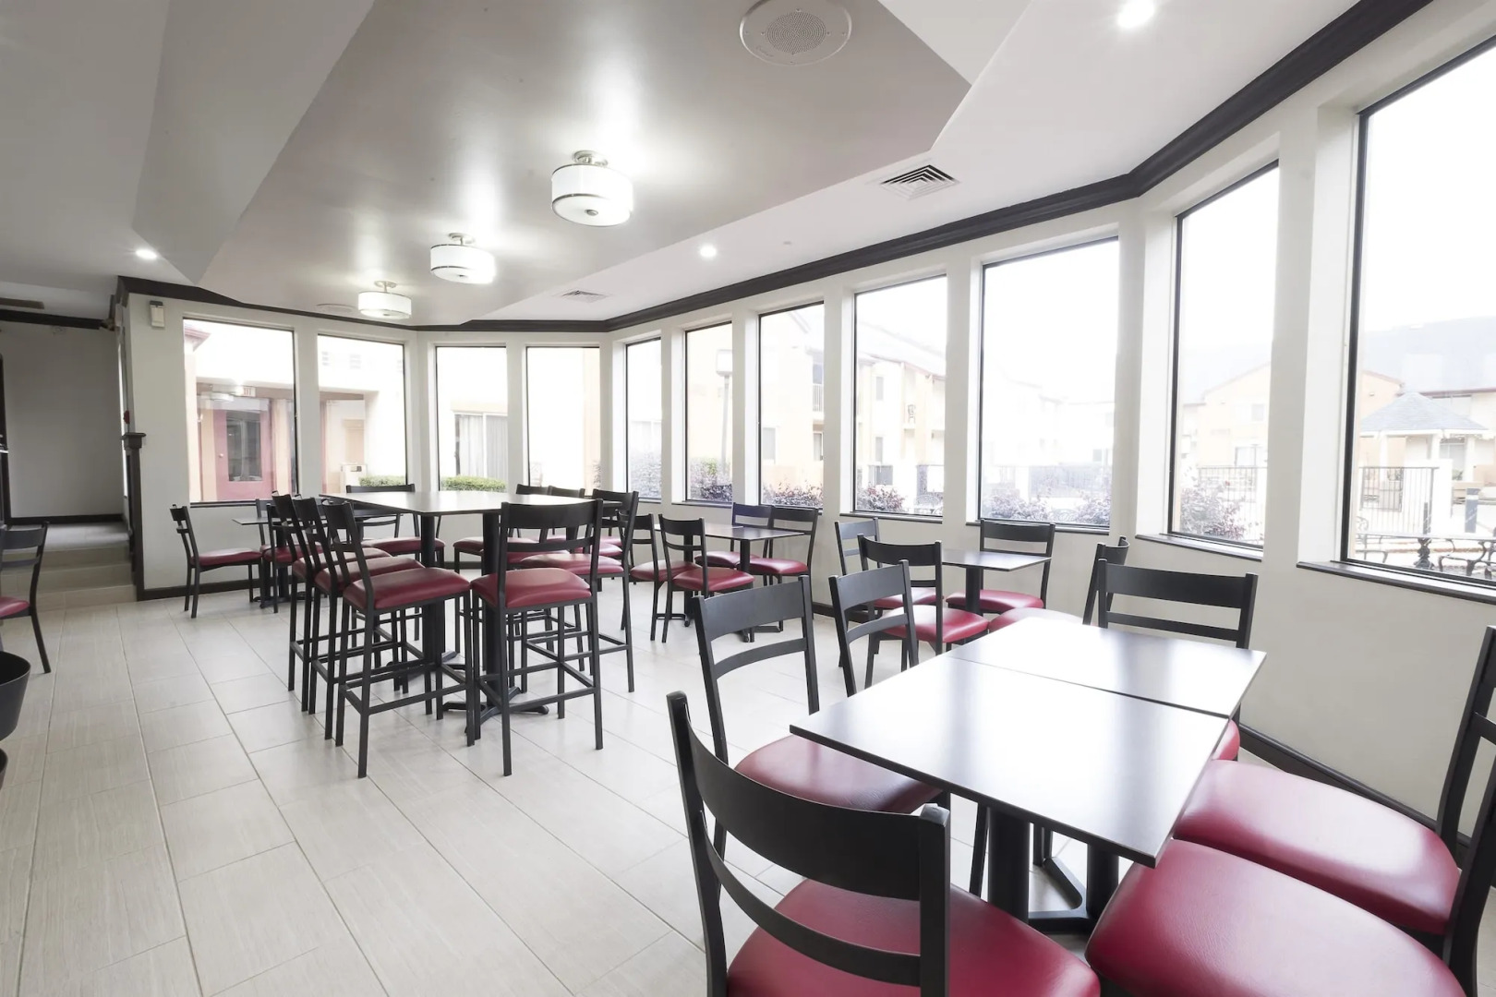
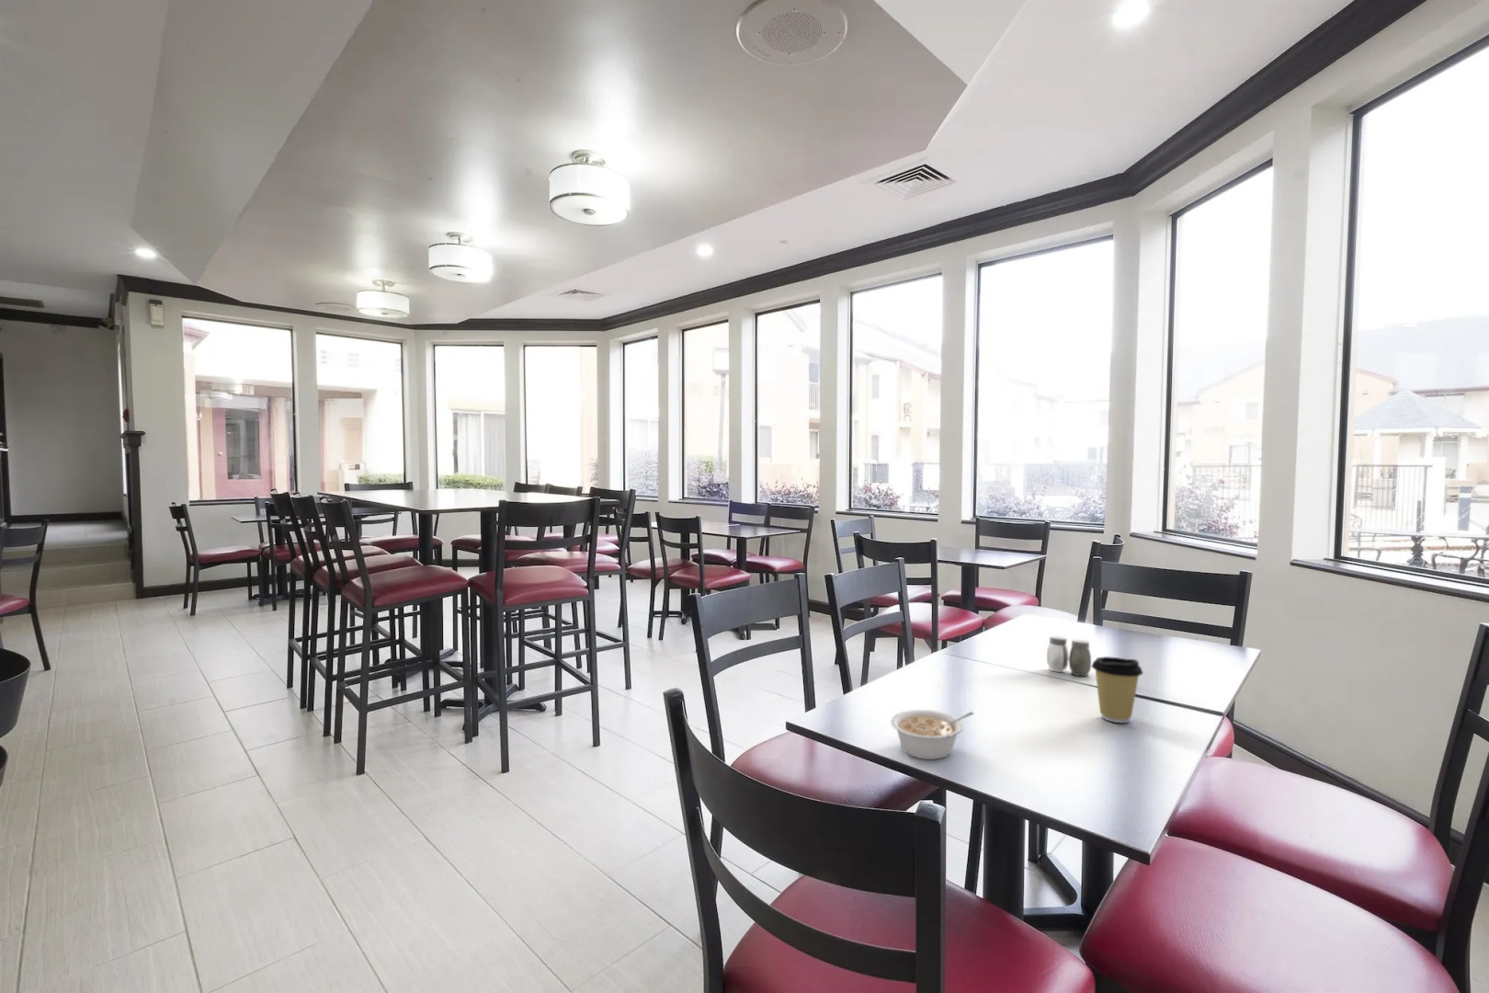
+ legume (927, 731)
+ salt and pepper shaker (1068, 655)
+ coffee cup (1116, 688)
